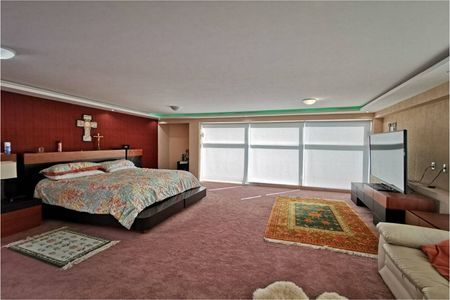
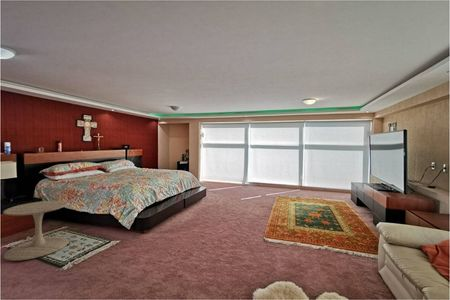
+ side table (38, 227)
